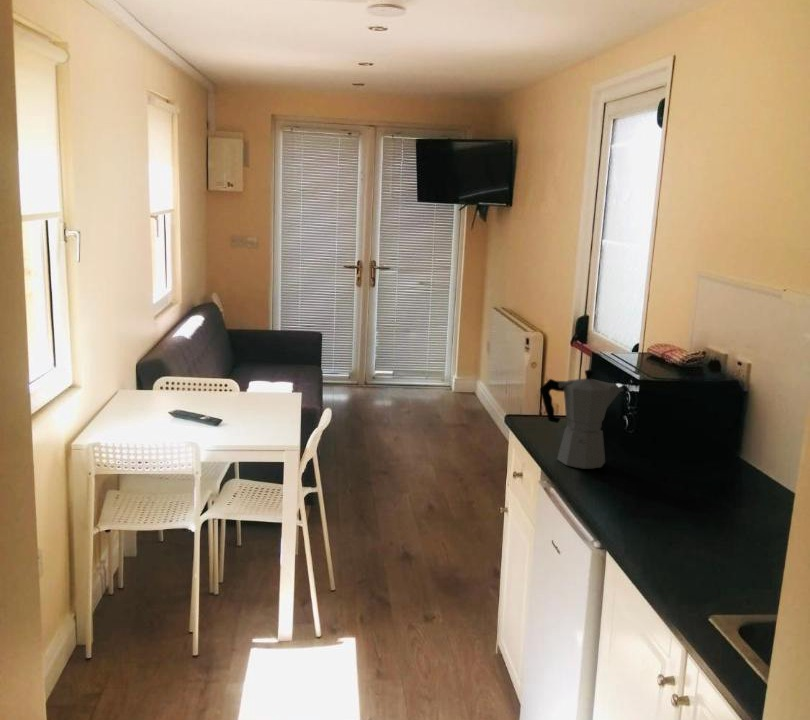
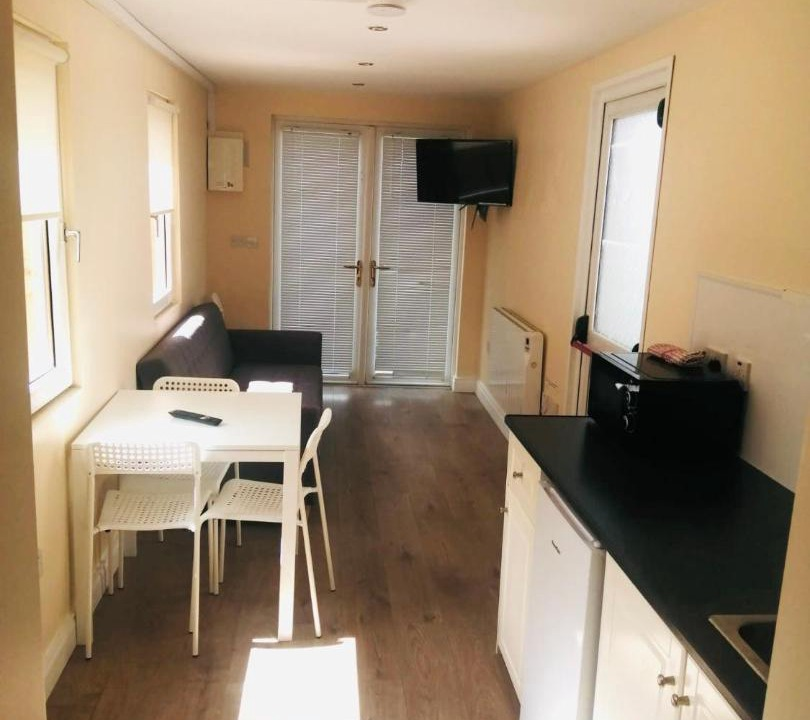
- moka pot (579, 415)
